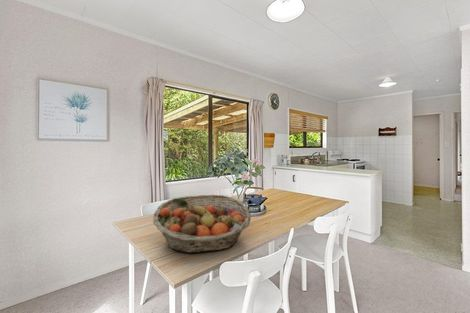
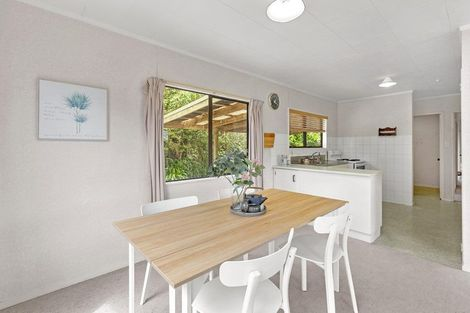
- fruit basket (203, 220)
